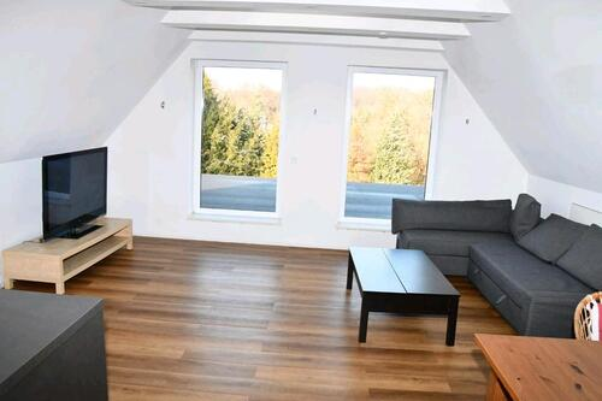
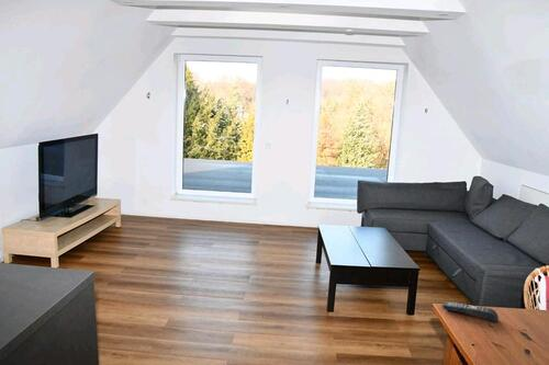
+ remote control (469, 309)
